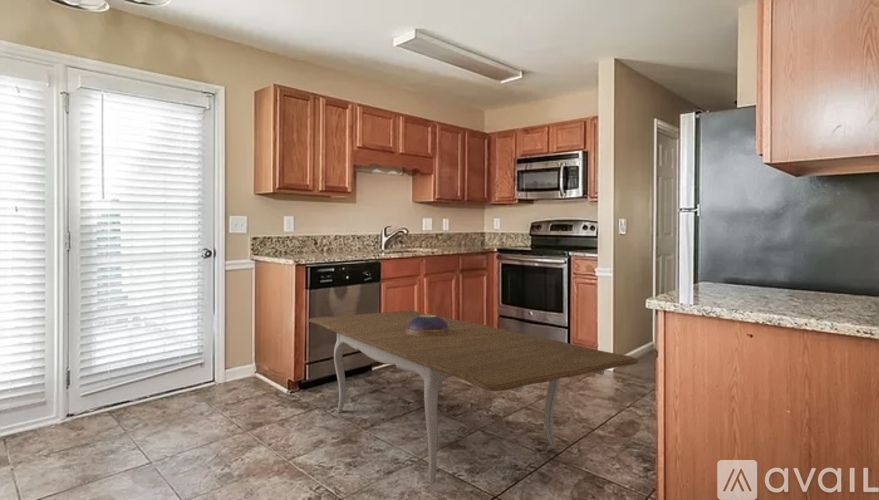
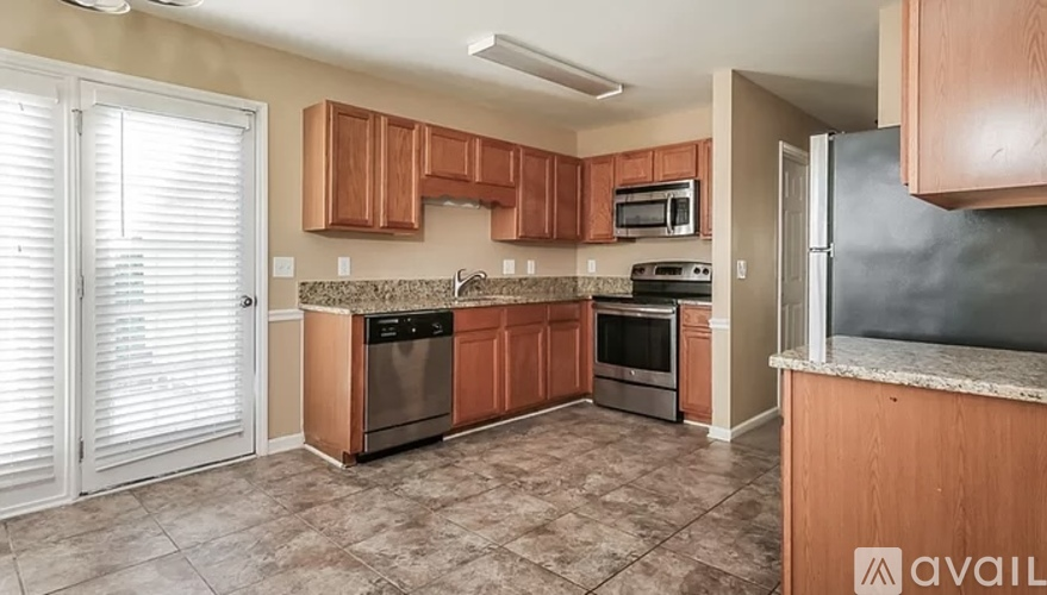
- dining table (436, 380)
- decorative bowl (427, 323)
